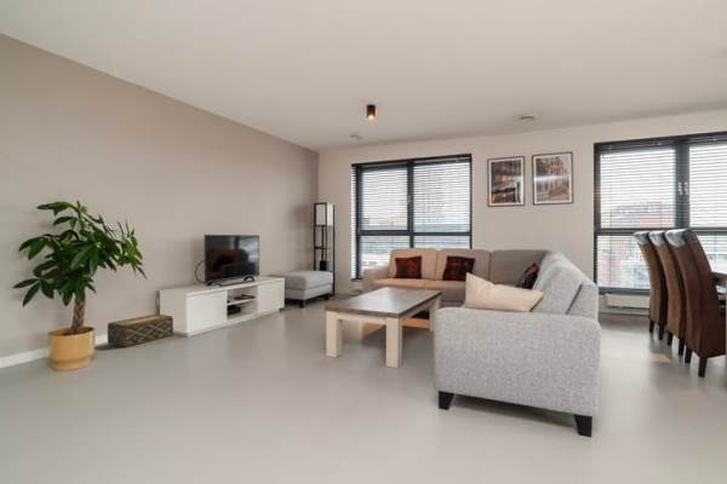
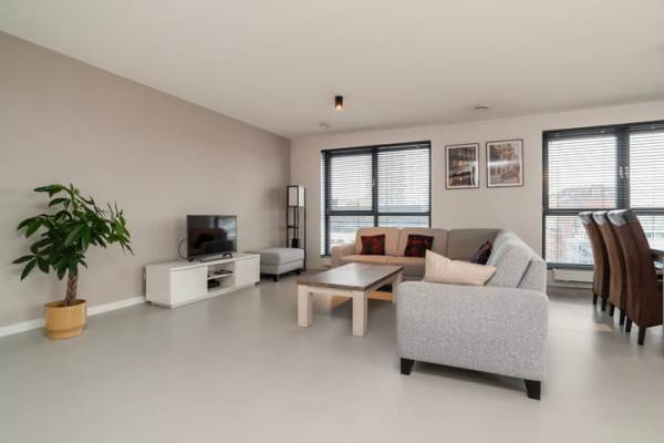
- woven basket (142, 329)
